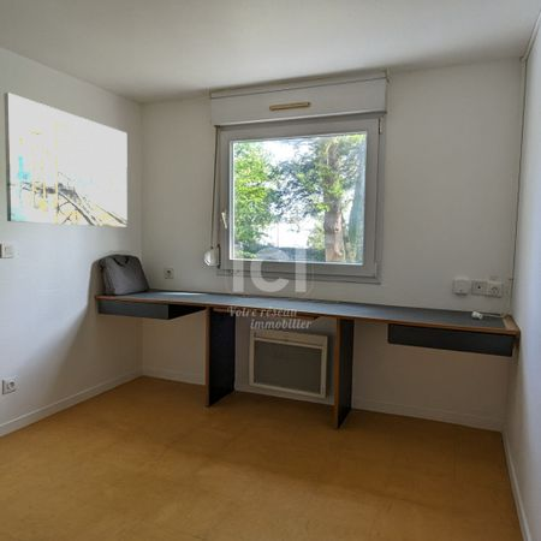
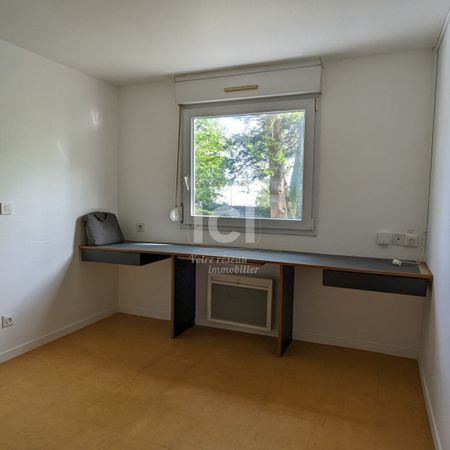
- wall art (75, 171)
